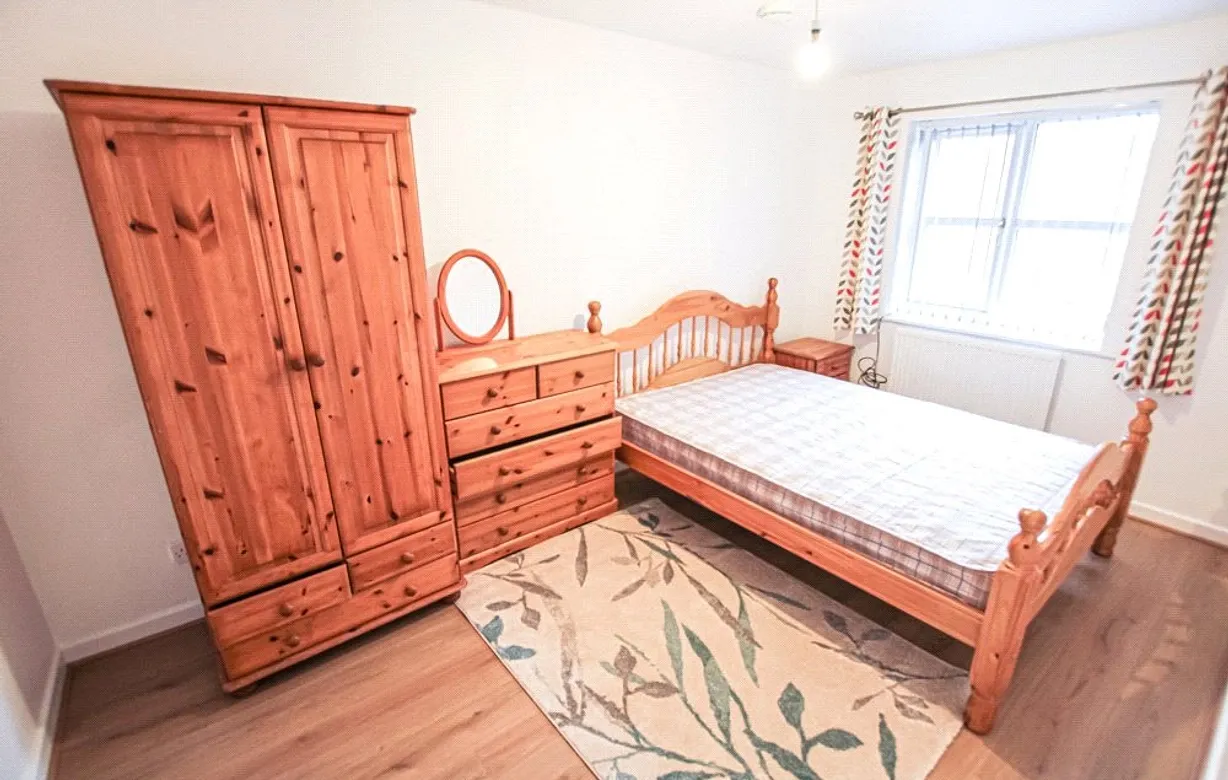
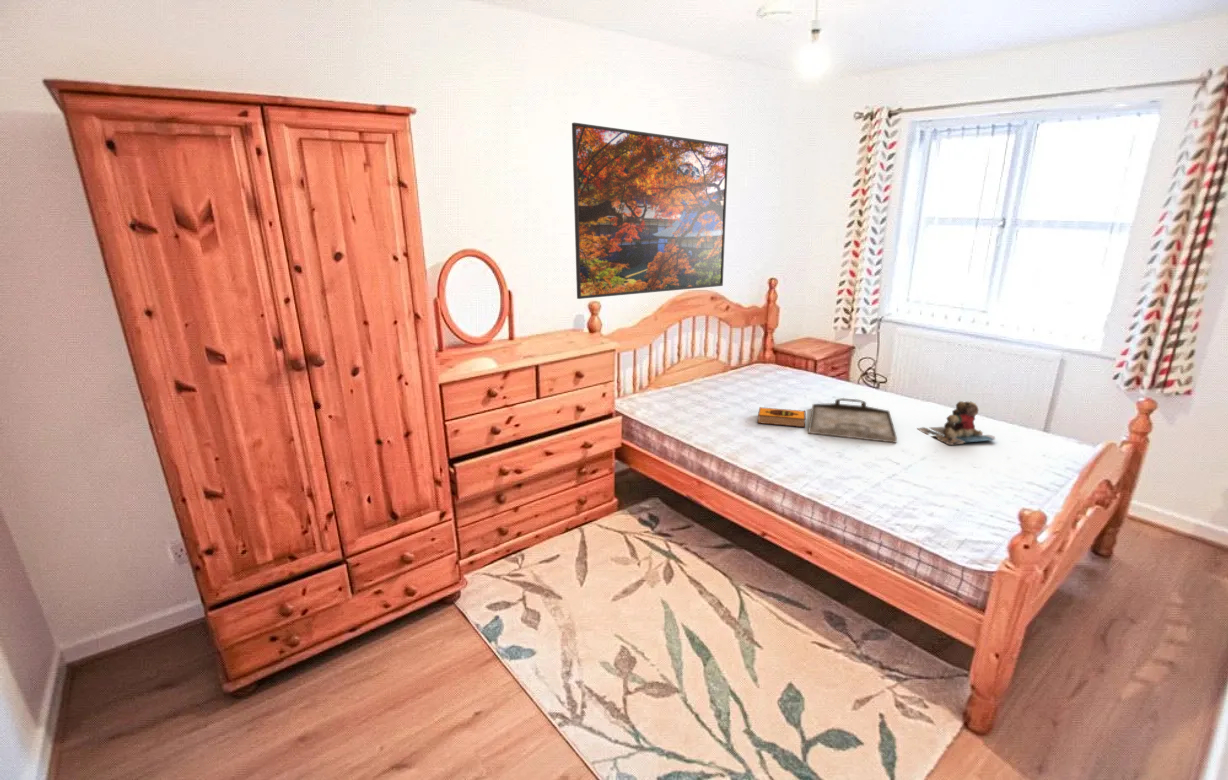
+ hardback book (781, 416)
+ teddy bear (956, 418)
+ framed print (658, 215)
+ serving tray (851, 417)
